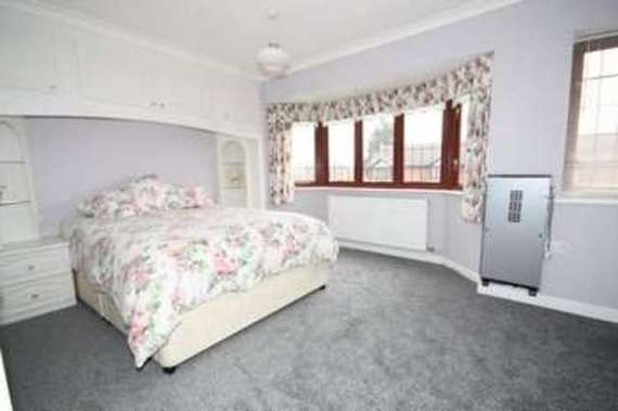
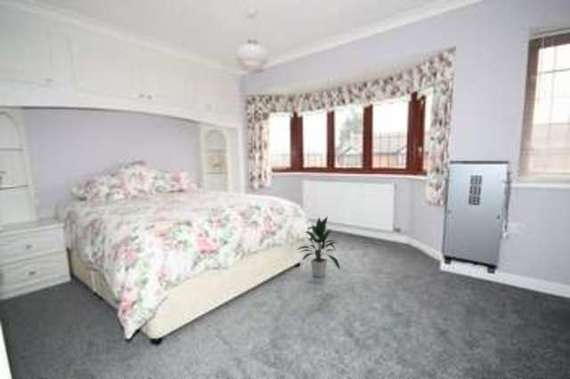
+ indoor plant (319, 247)
